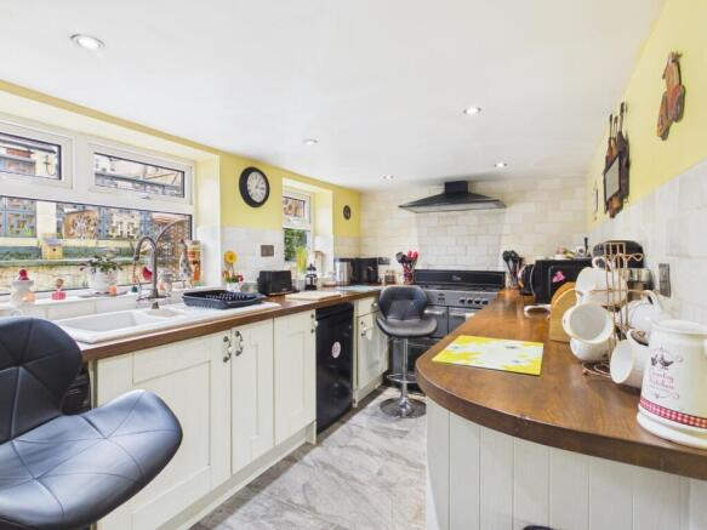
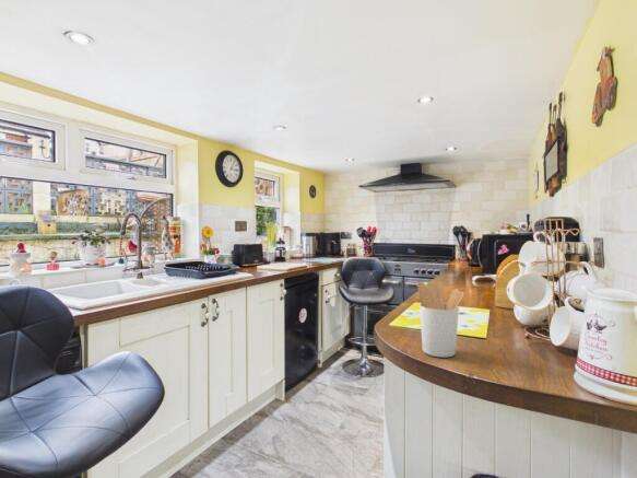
+ utensil holder (435, 315)
